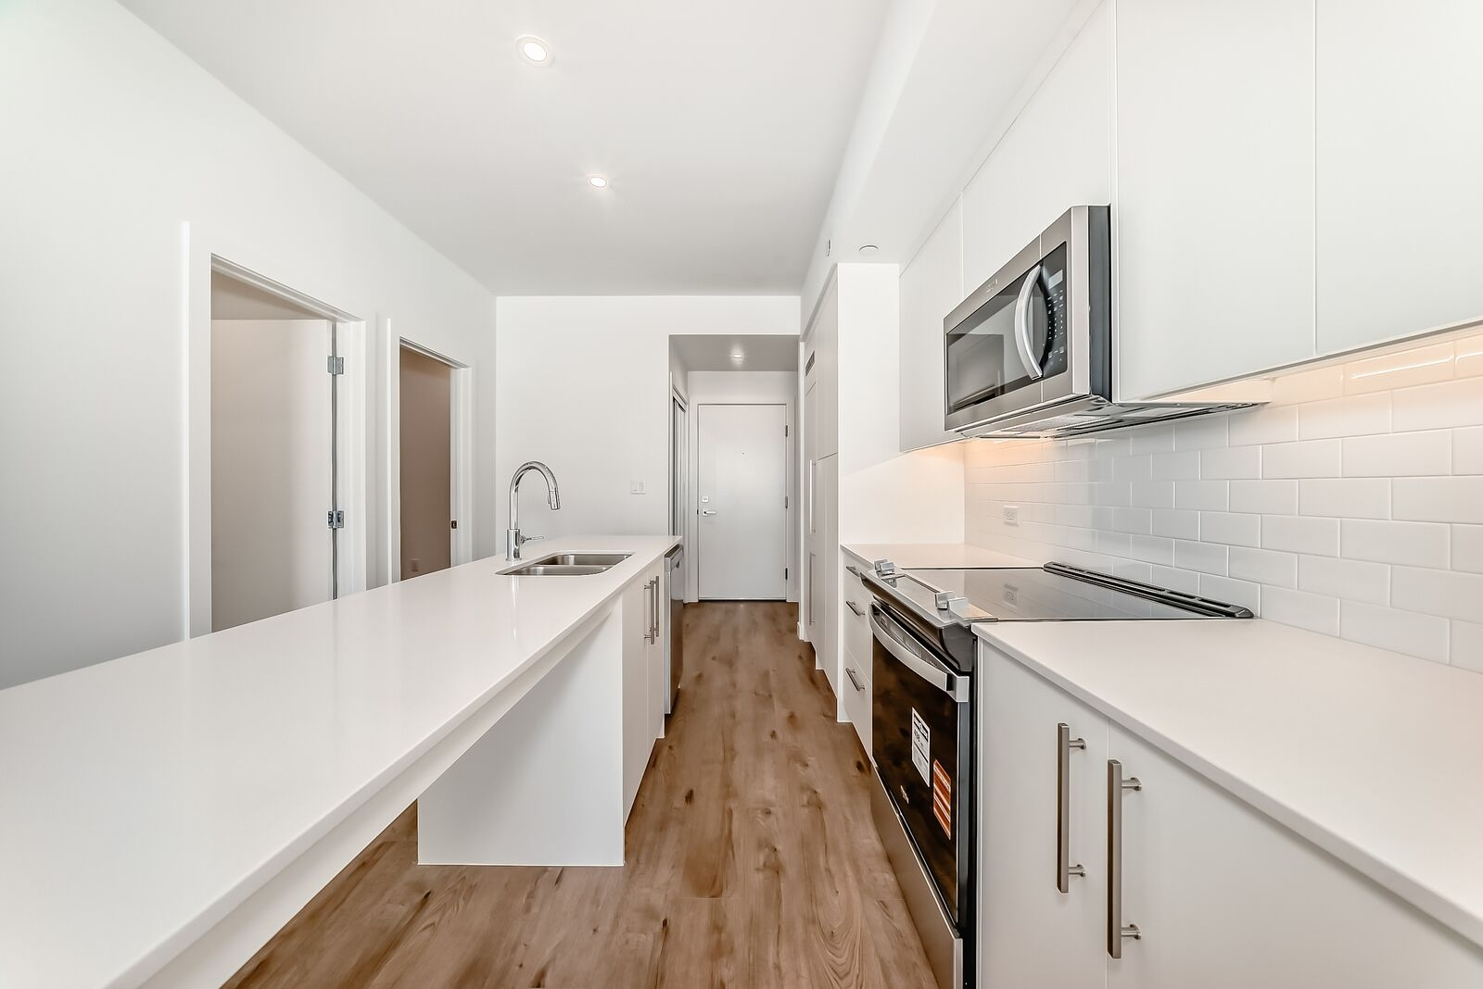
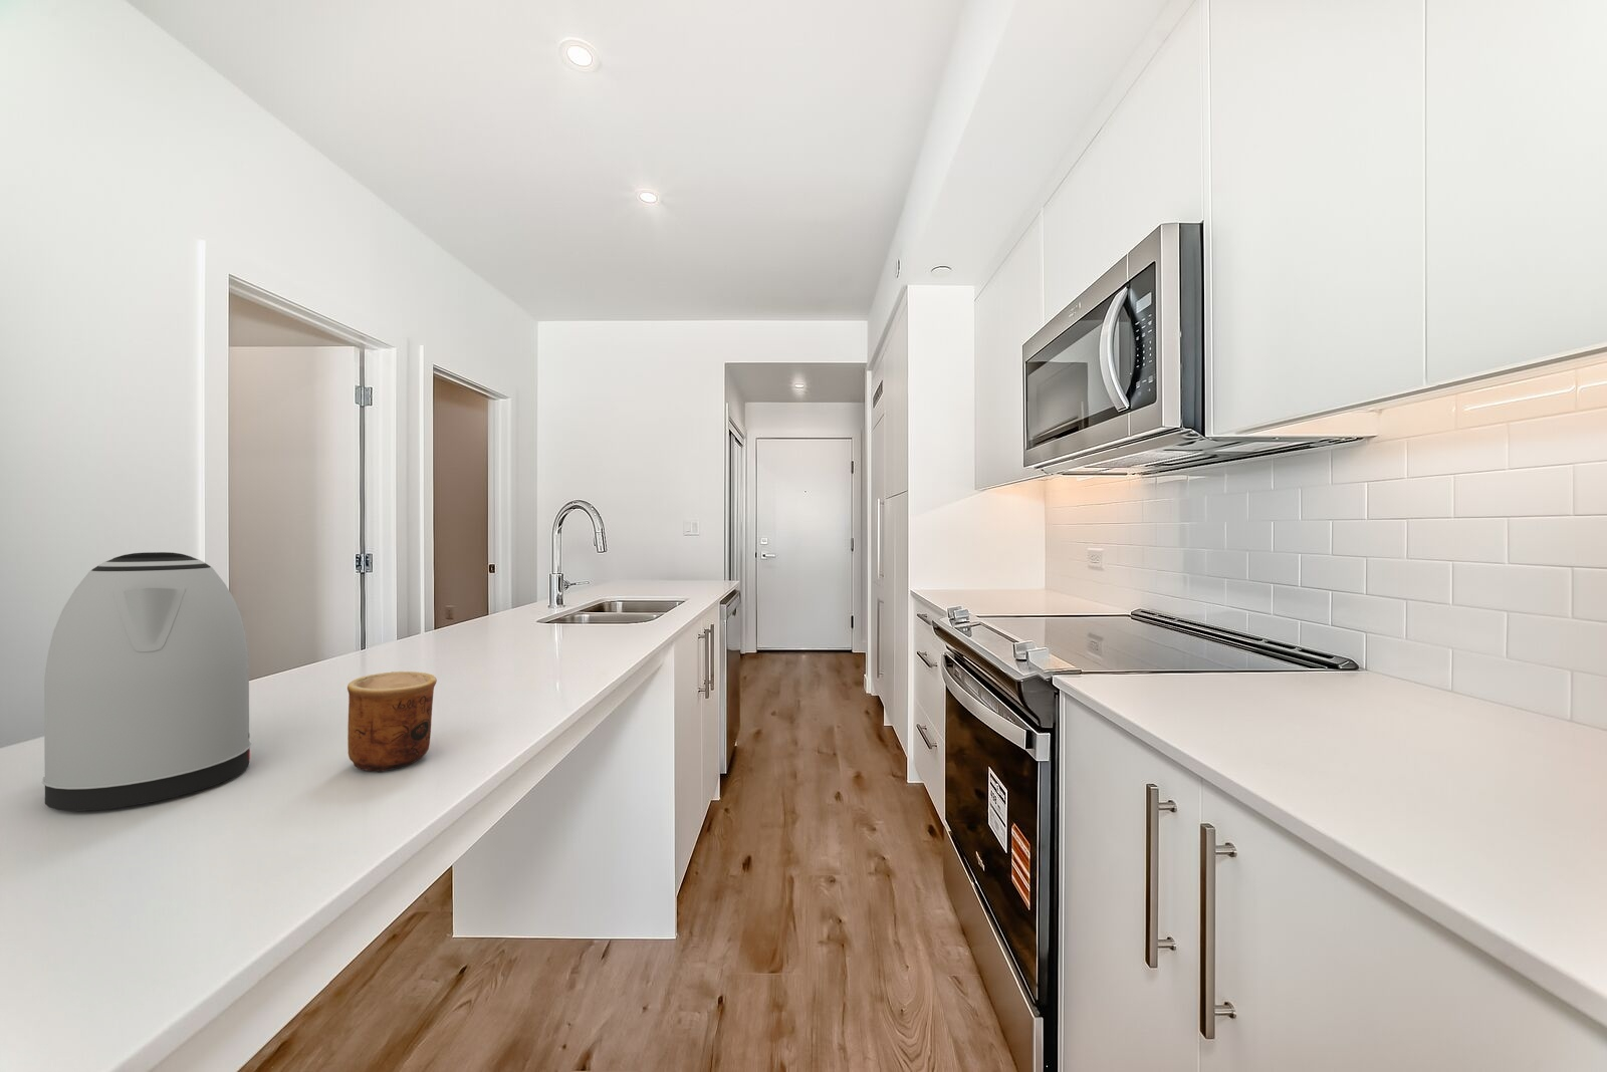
+ kettle (156, 662)
+ cup (392, 719)
